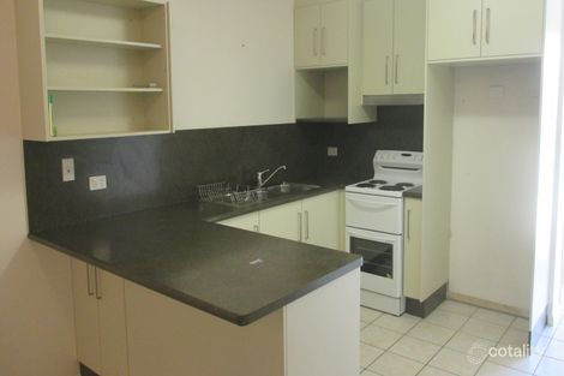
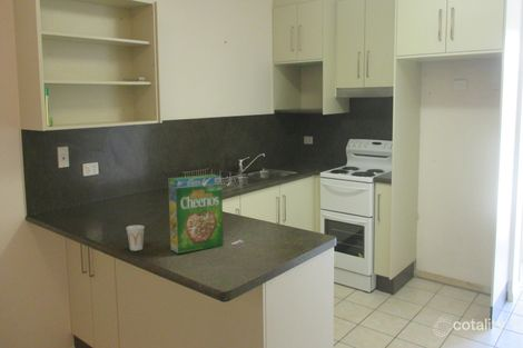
+ cereal box (196, 212)
+ cup (136, 238)
